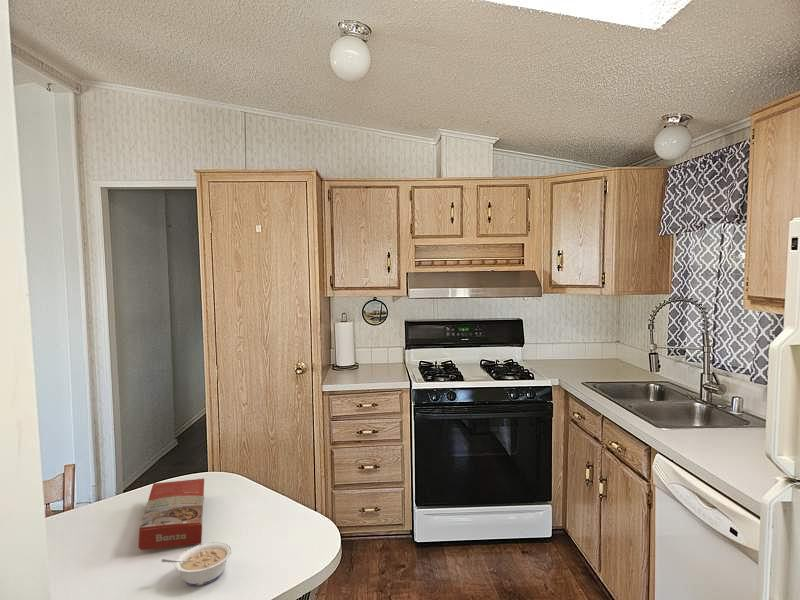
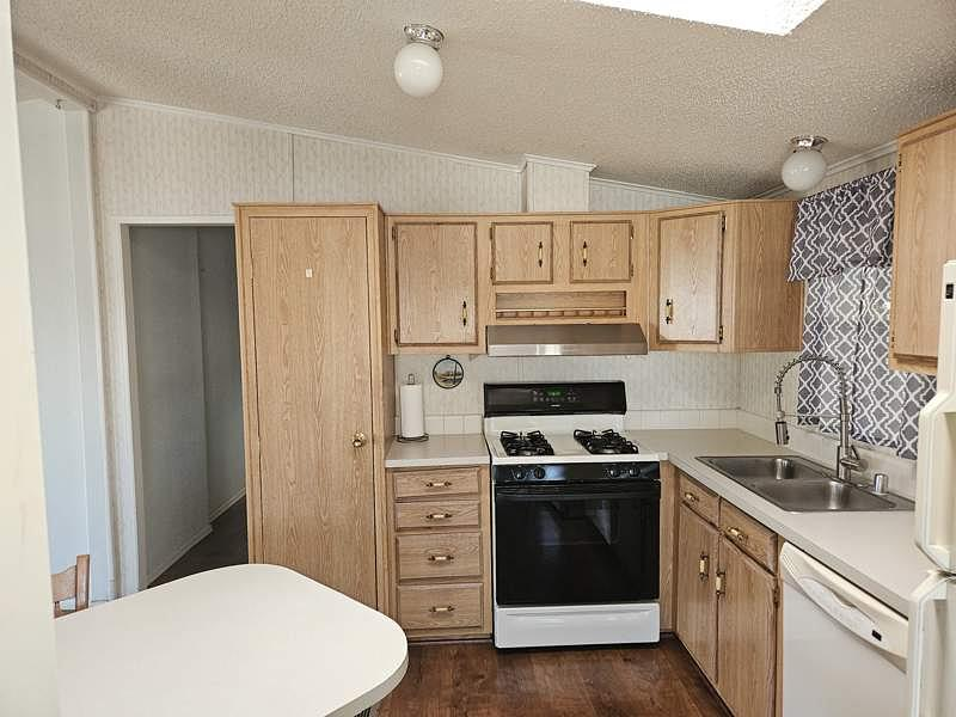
- legume (202, 564)
- macaroni box (175, 510)
